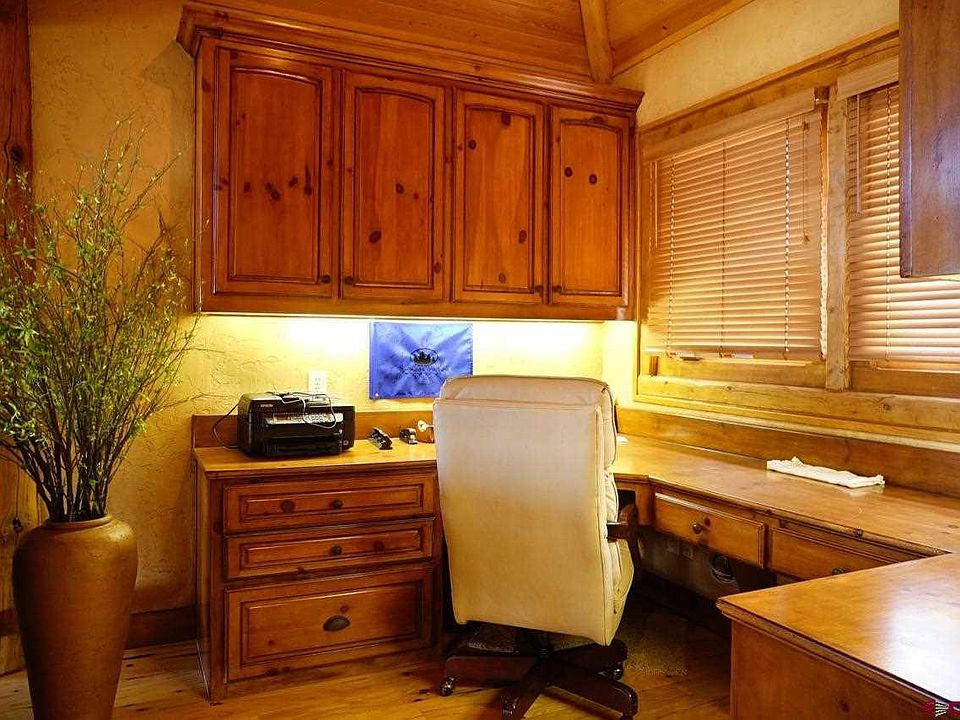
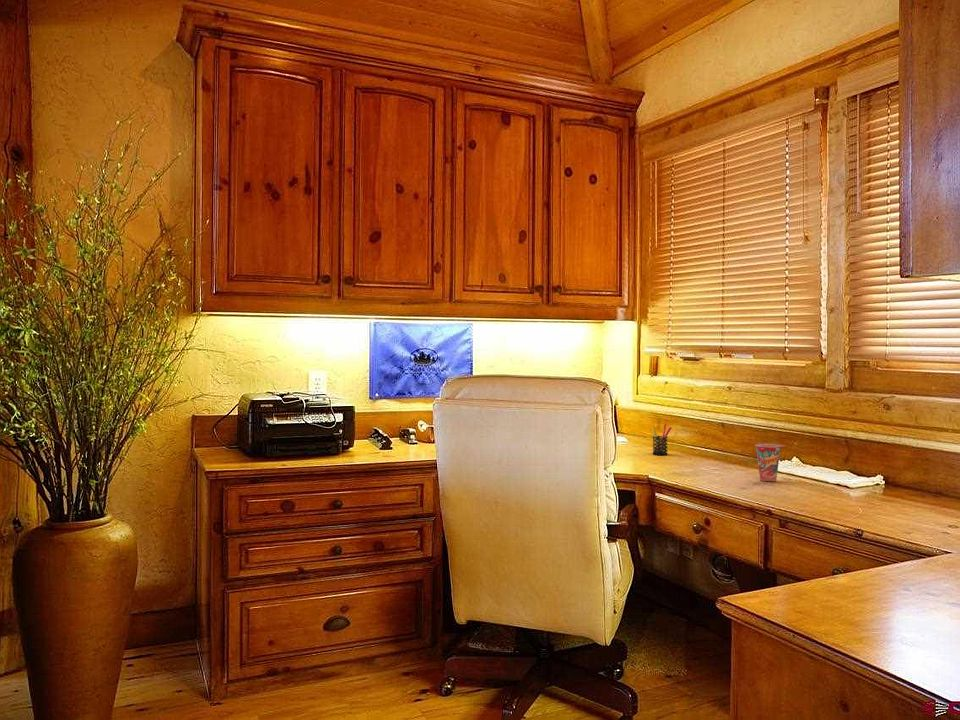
+ cup (769, 462)
+ pen holder (659, 438)
